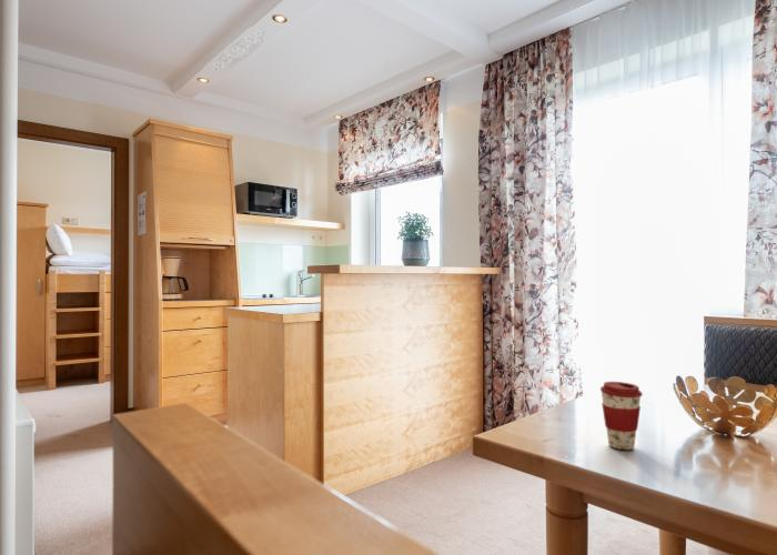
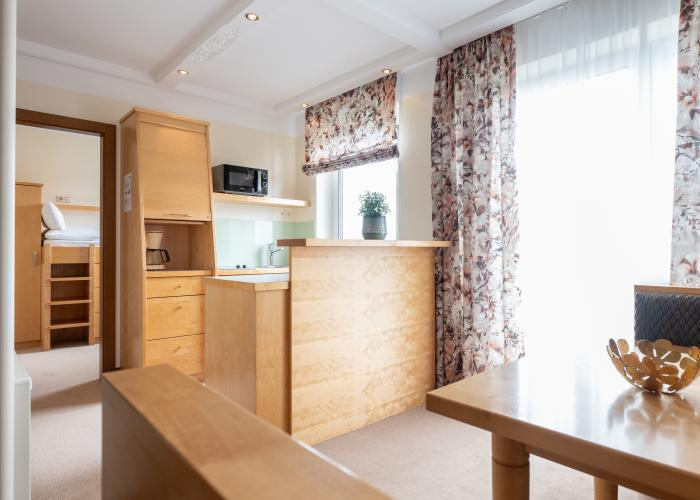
- coffee cup (620, 415)
